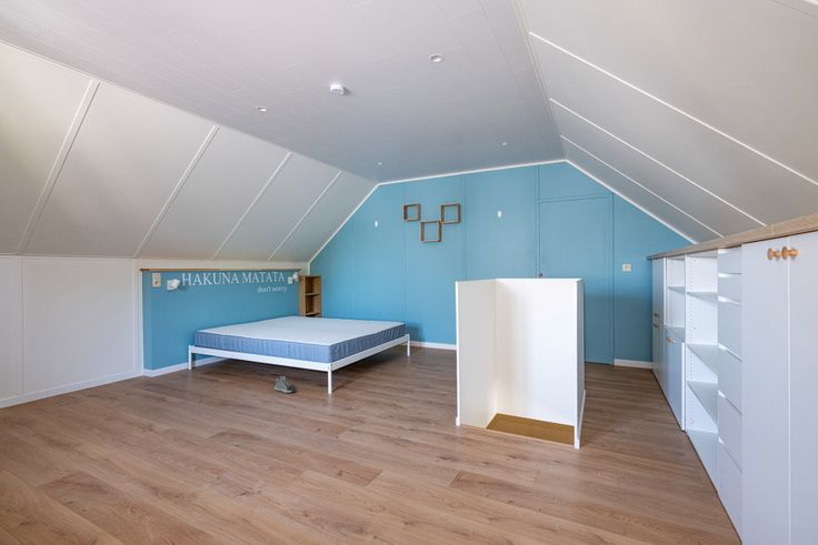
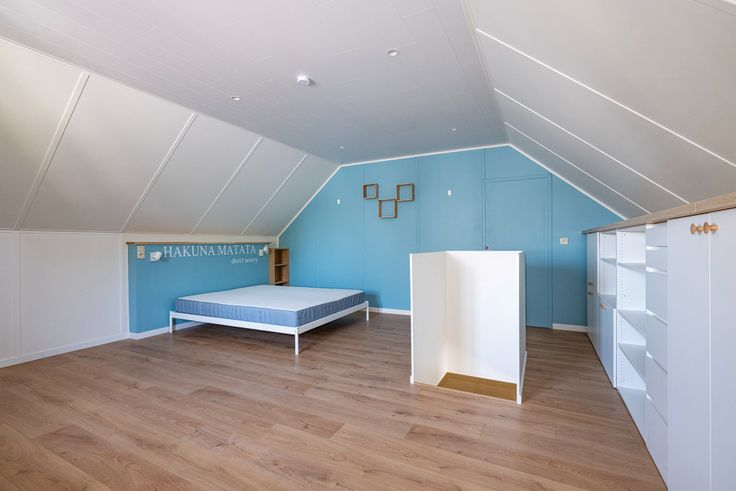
- sneaker (285, 383)
